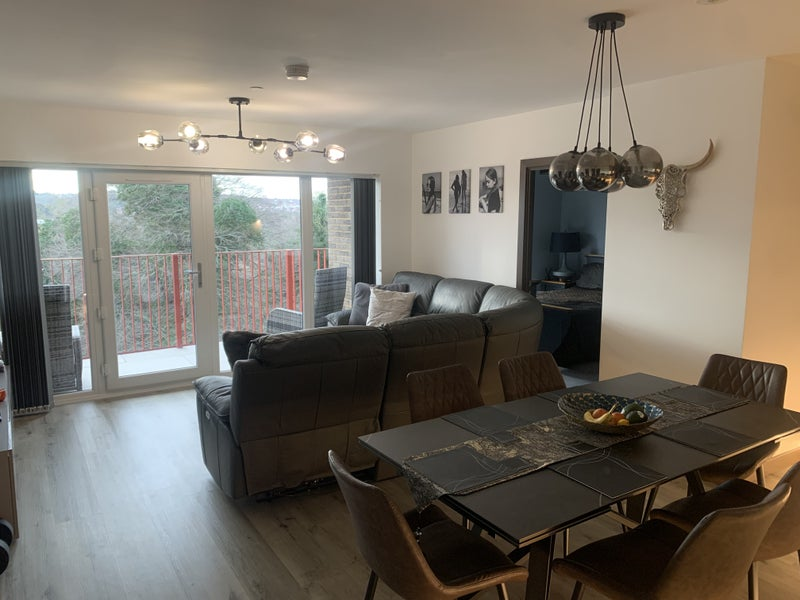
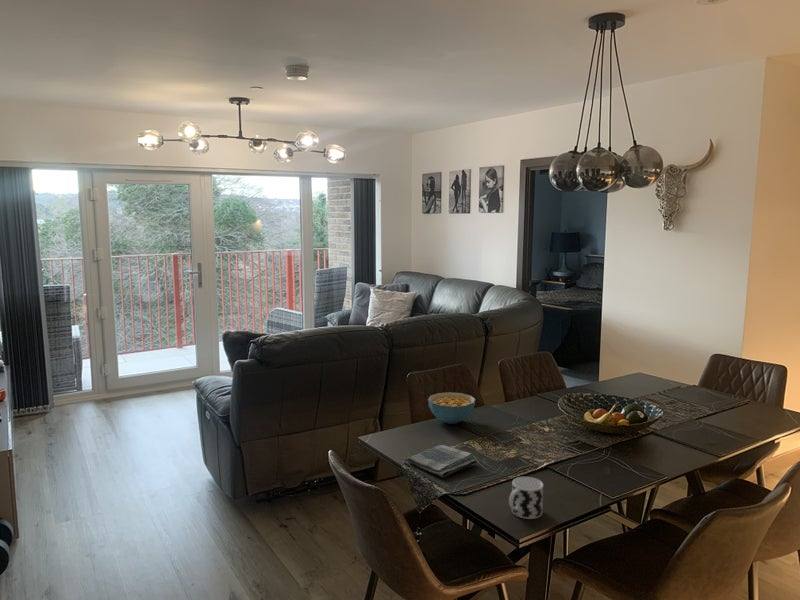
+ cereal bowl (451, 410)
+ cup (523, 499)
+ dish towel (442, 459)
